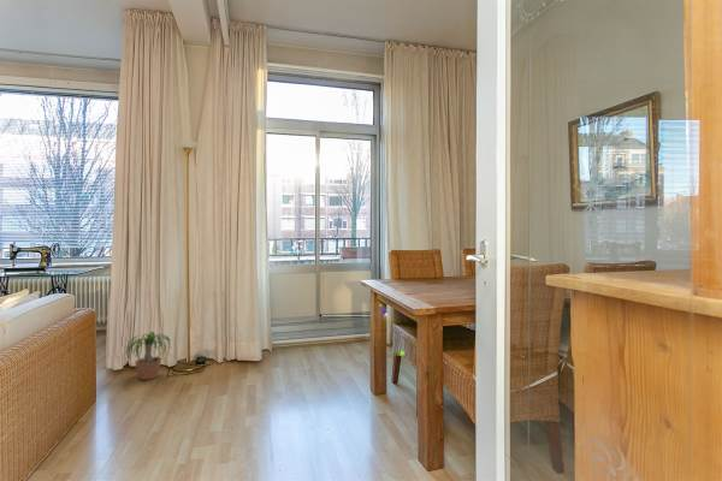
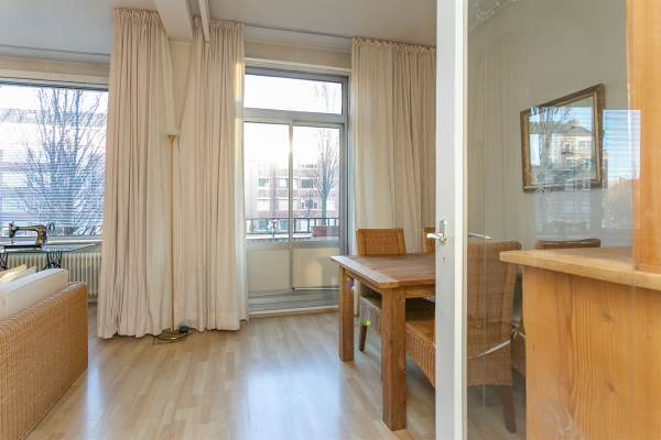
- potted plant (154, 354)
